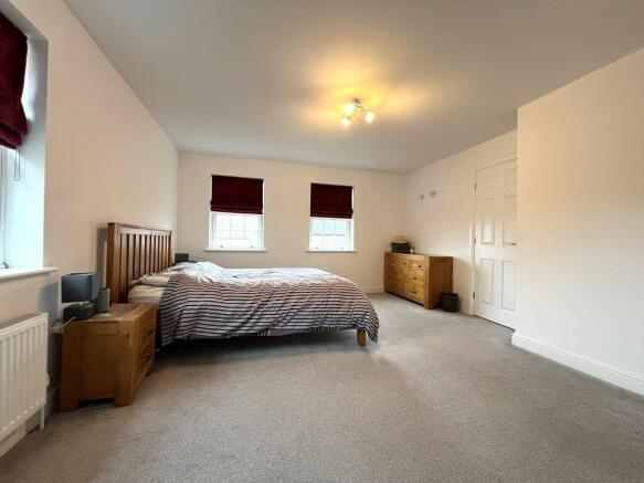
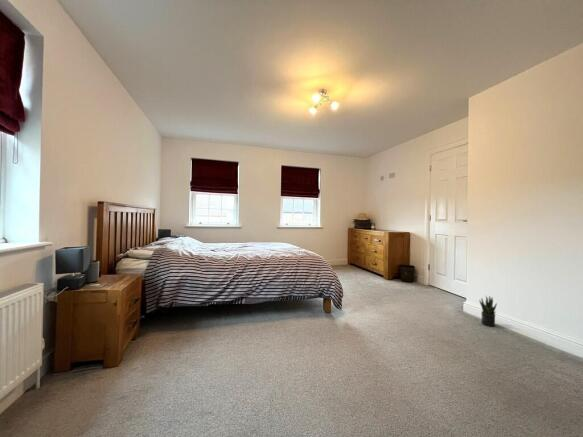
+ potted plant (487, 310)
